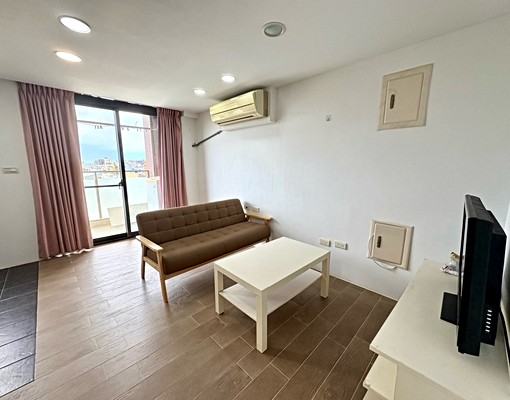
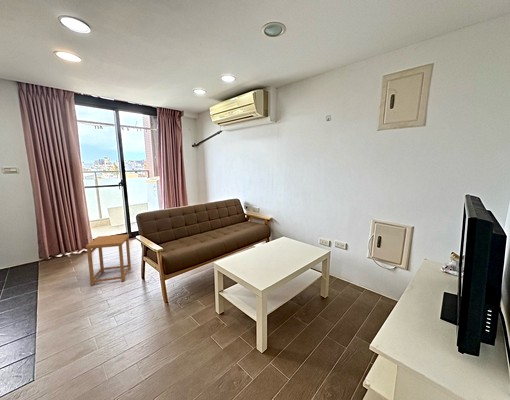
+ side table (102, 258)
